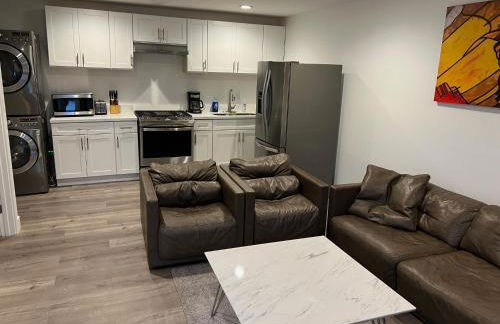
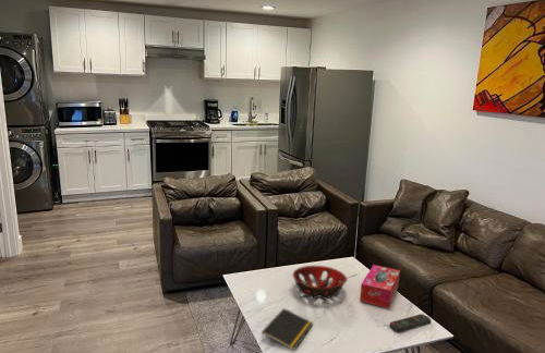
+ decorative bowl (319, 283)
+ tissue box (380, 284)
+ notepad (288, 328)
+ remote control (410, 322)
